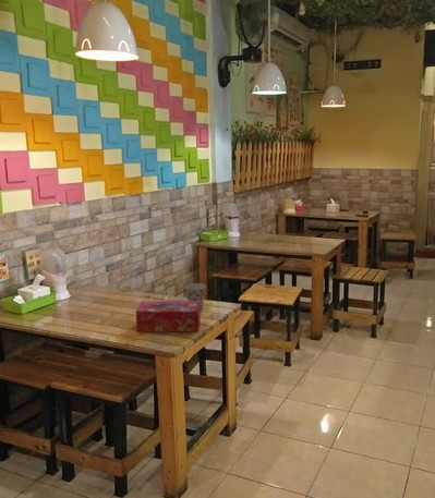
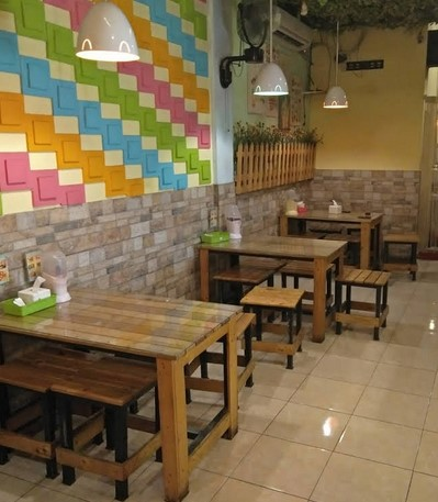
- tissue box (169, 315)
- cup (195, 296)
